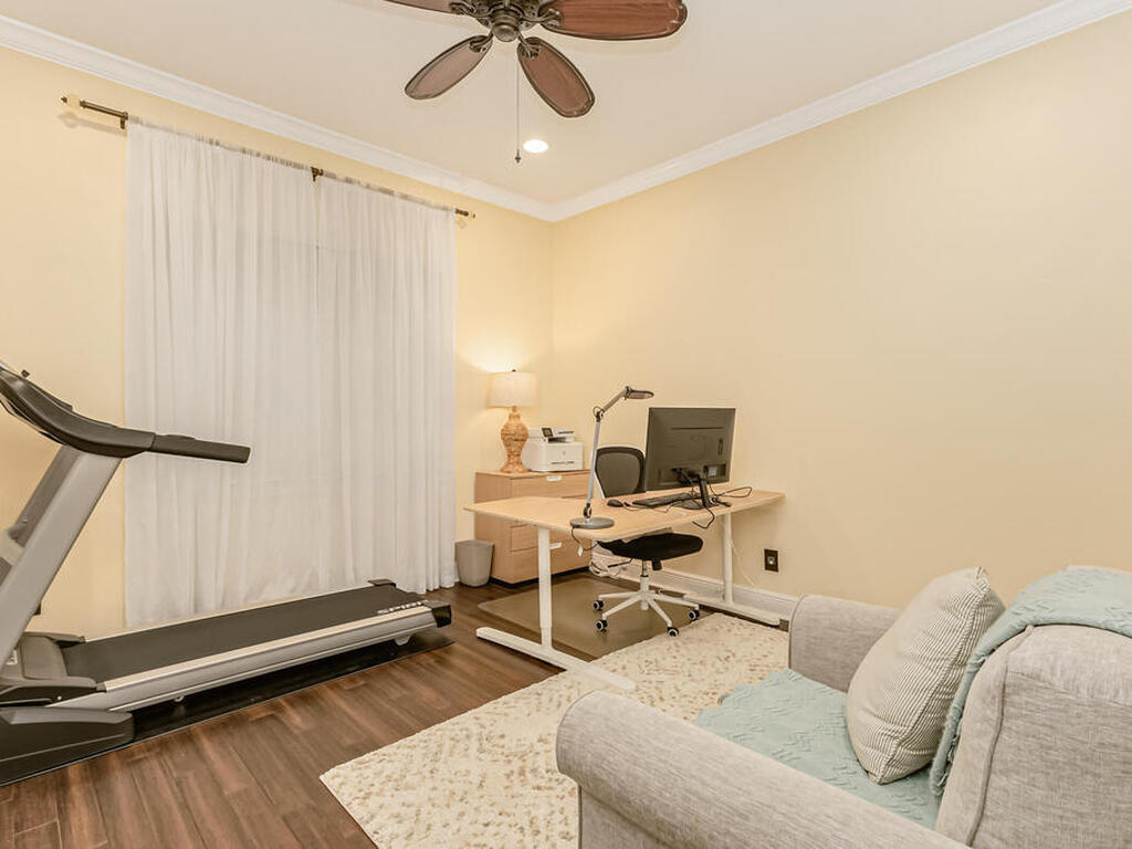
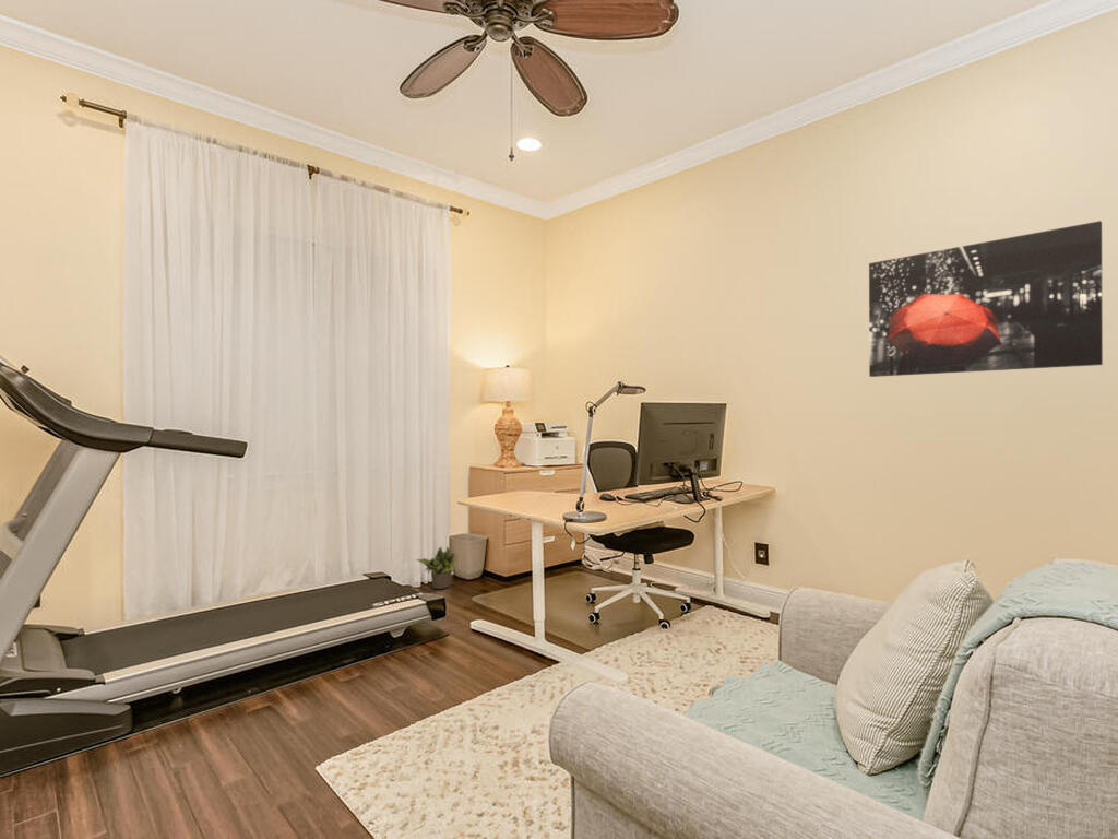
+ potted plant (436, 566)
+ wall art (972, 308)
